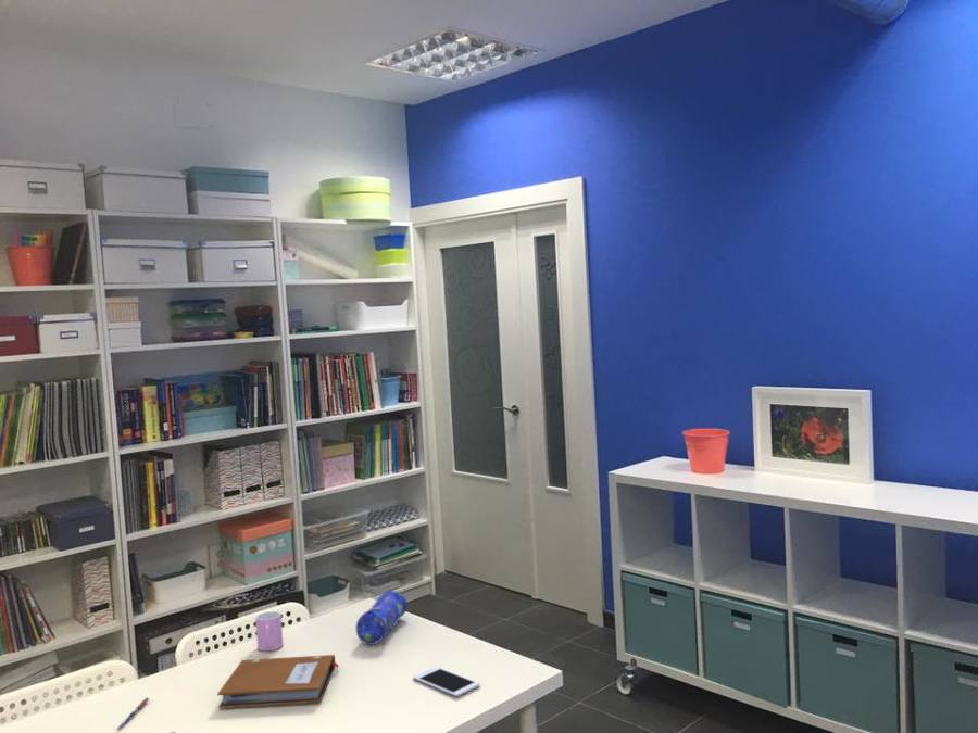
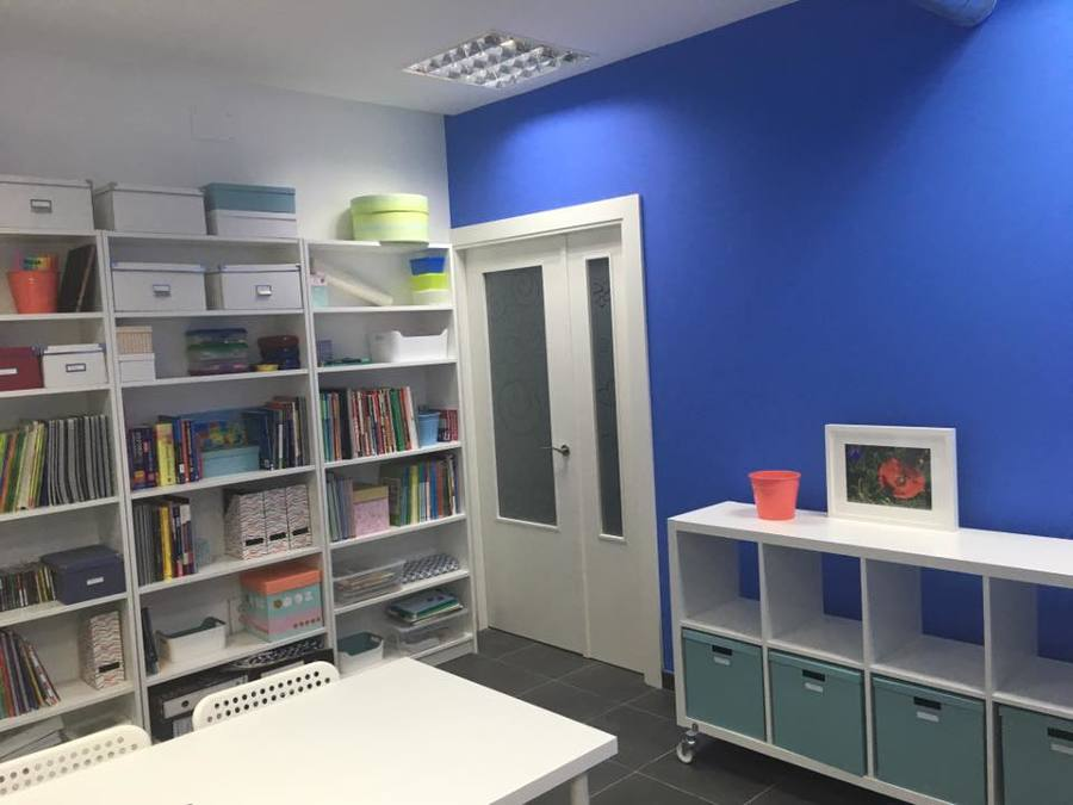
- pen (133, 712)
- pencil case (381, 615)
- cell phone (446, 681)
- notebook (281, 679)
- cup (268, 633)
